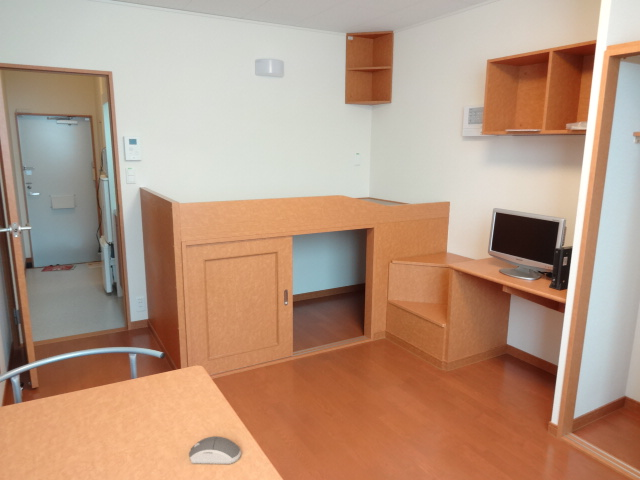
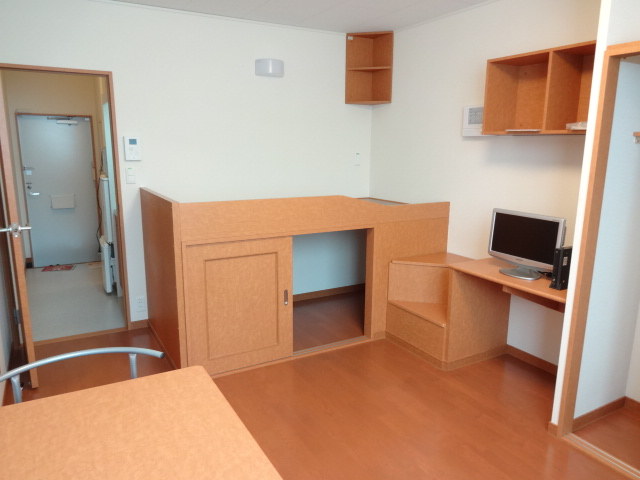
- computer mouse (215, 447)
